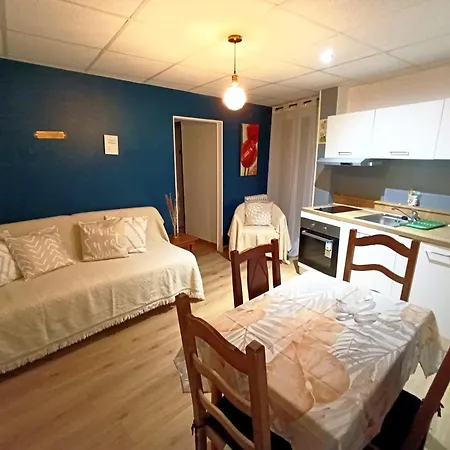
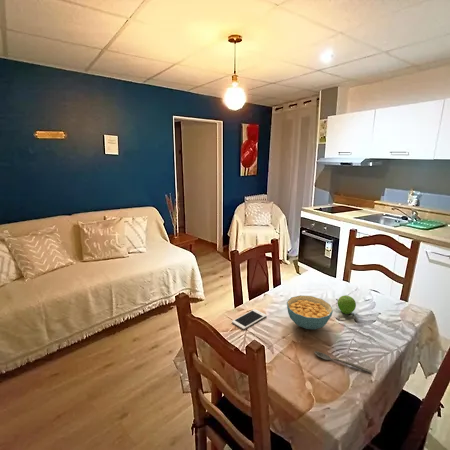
+ fruit (346, 304)
+ cereal bowl (308, 315)
+ spoon (341, 361)
+ cell phone (249, 318)
